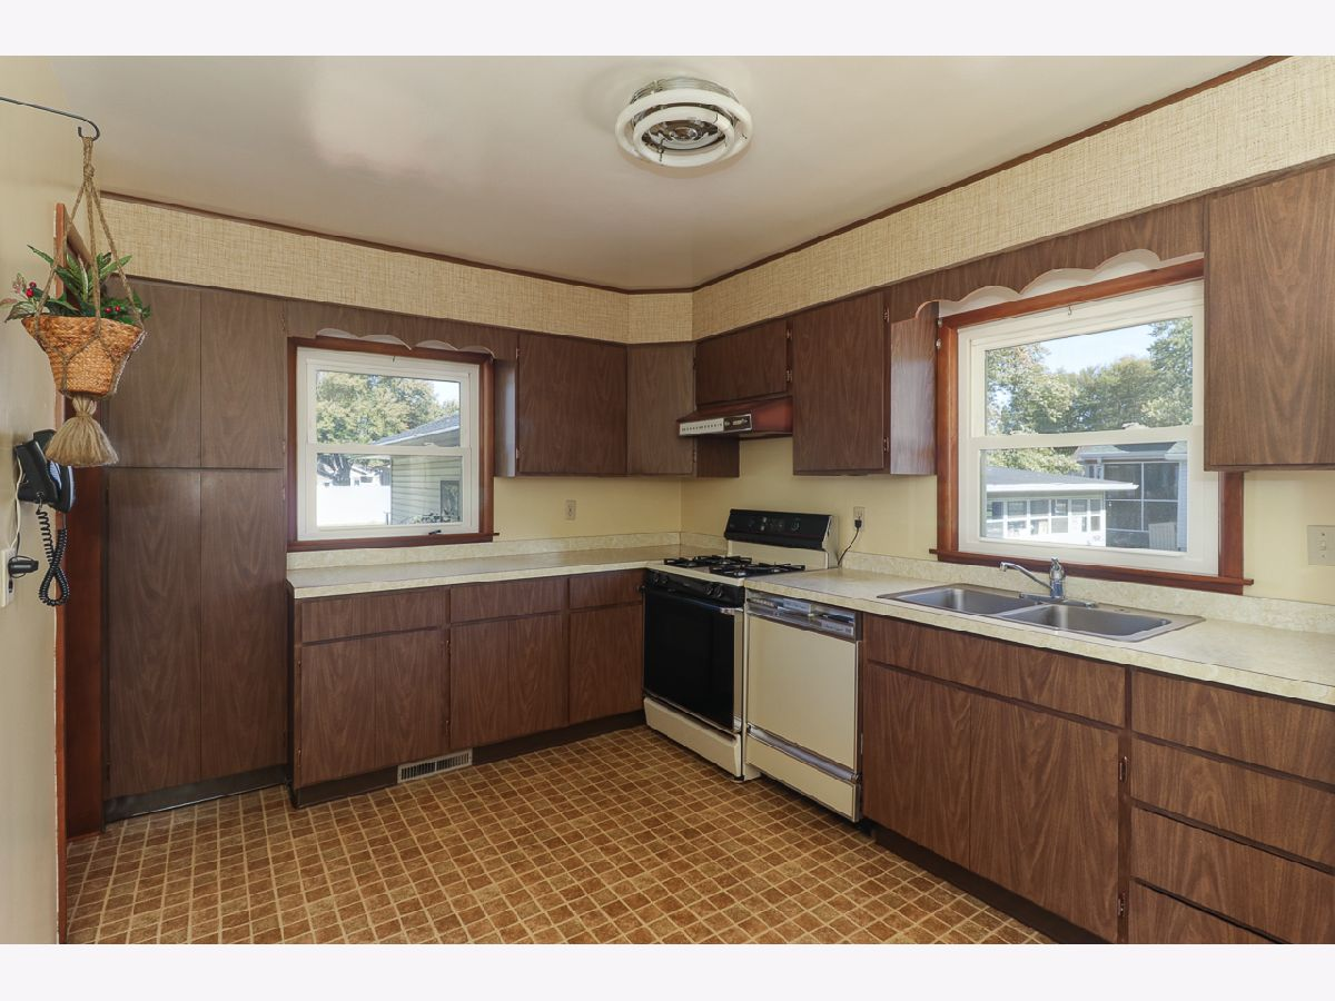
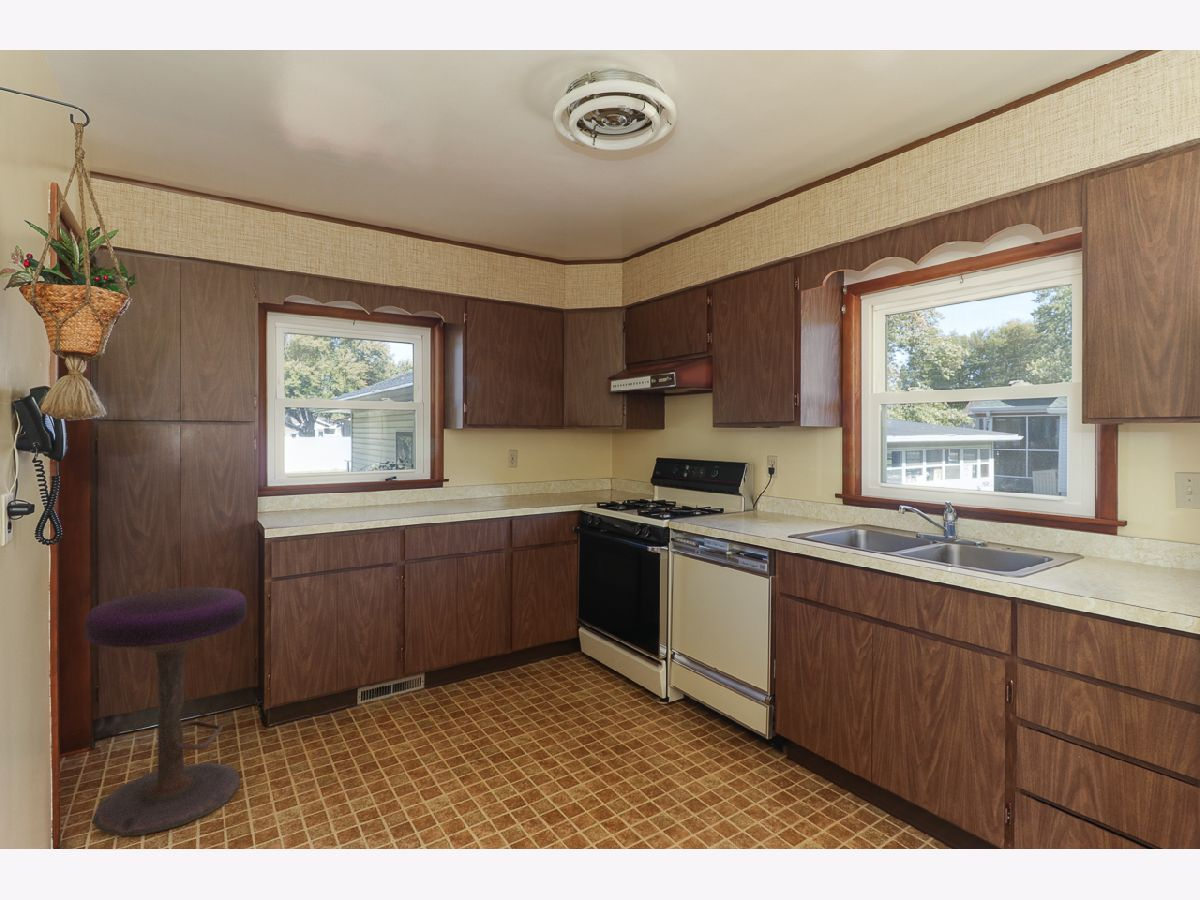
+ stool (170, 695)
